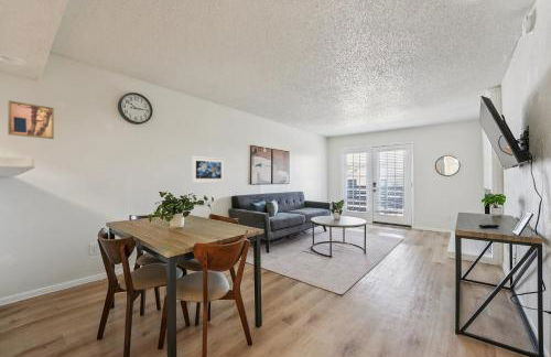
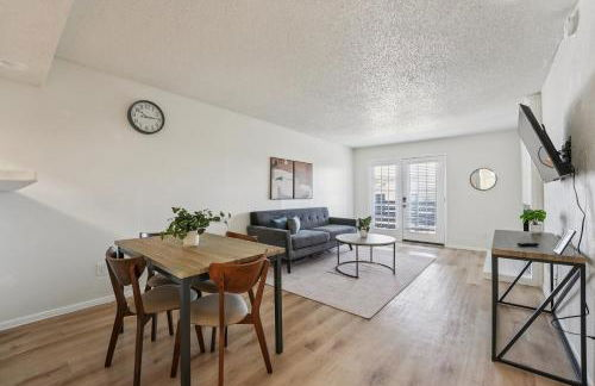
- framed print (208, 170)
- wall art (32, 120)
